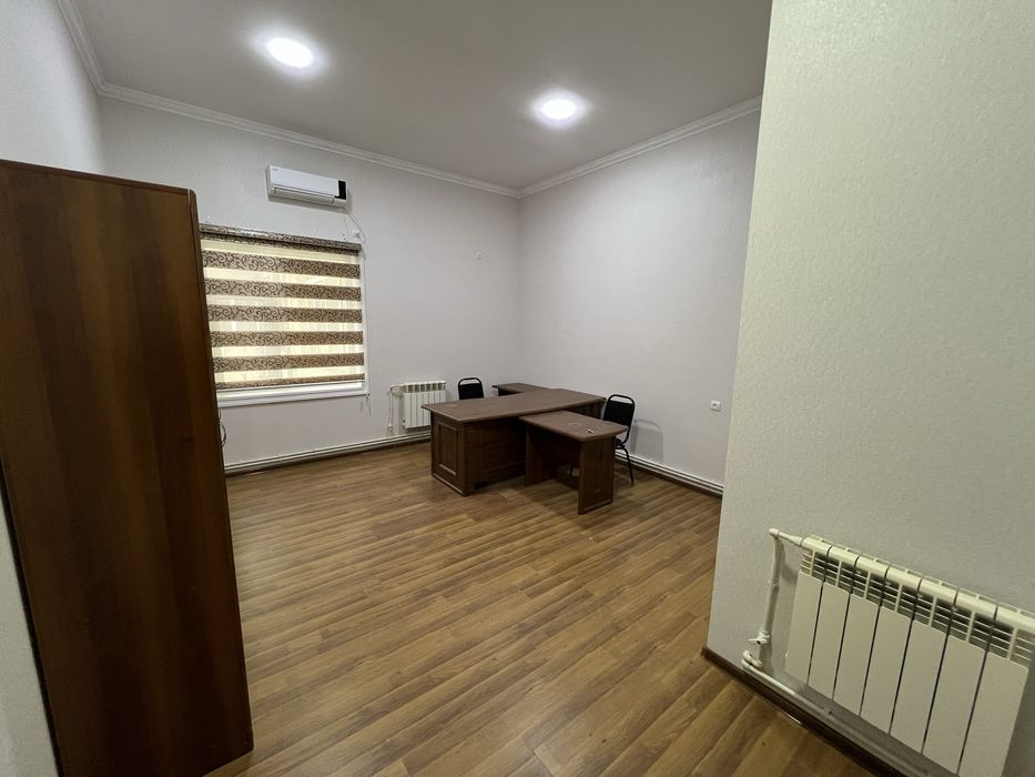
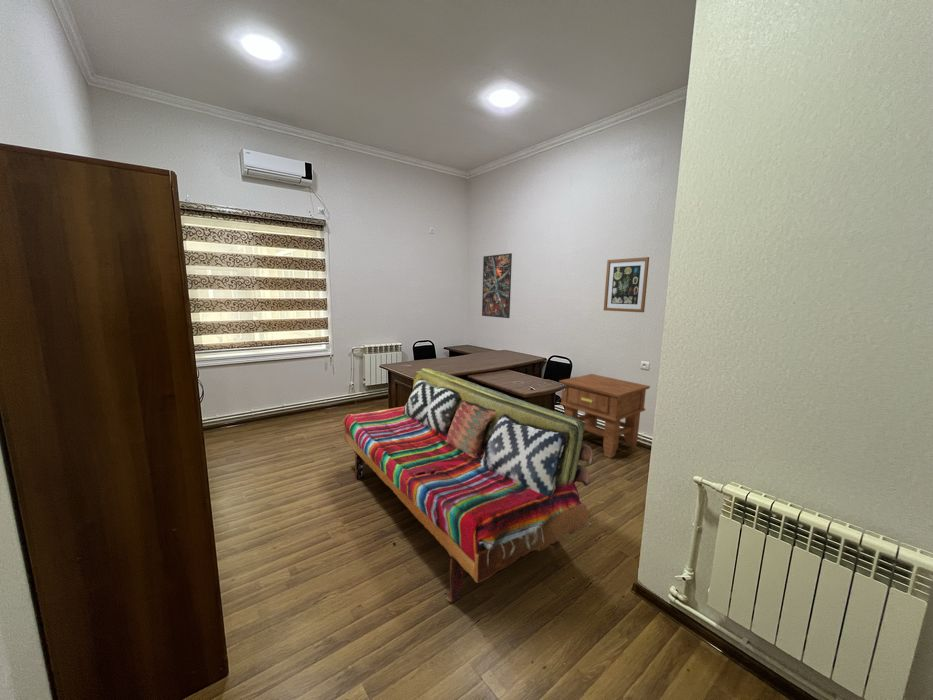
+ side table (601, 413)
+ wall art (625, 285)
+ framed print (496, 286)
+ sofa (440, 451)
